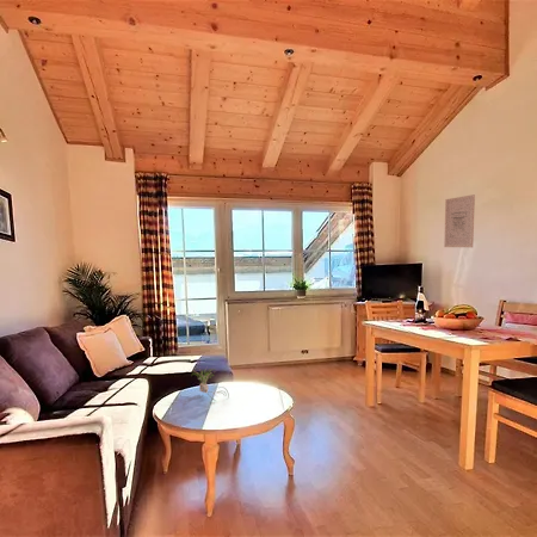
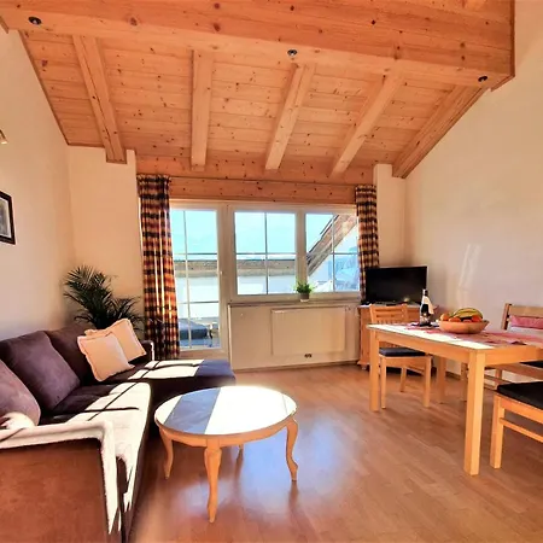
- plant (208, 384)
- wall art (458, 222)
